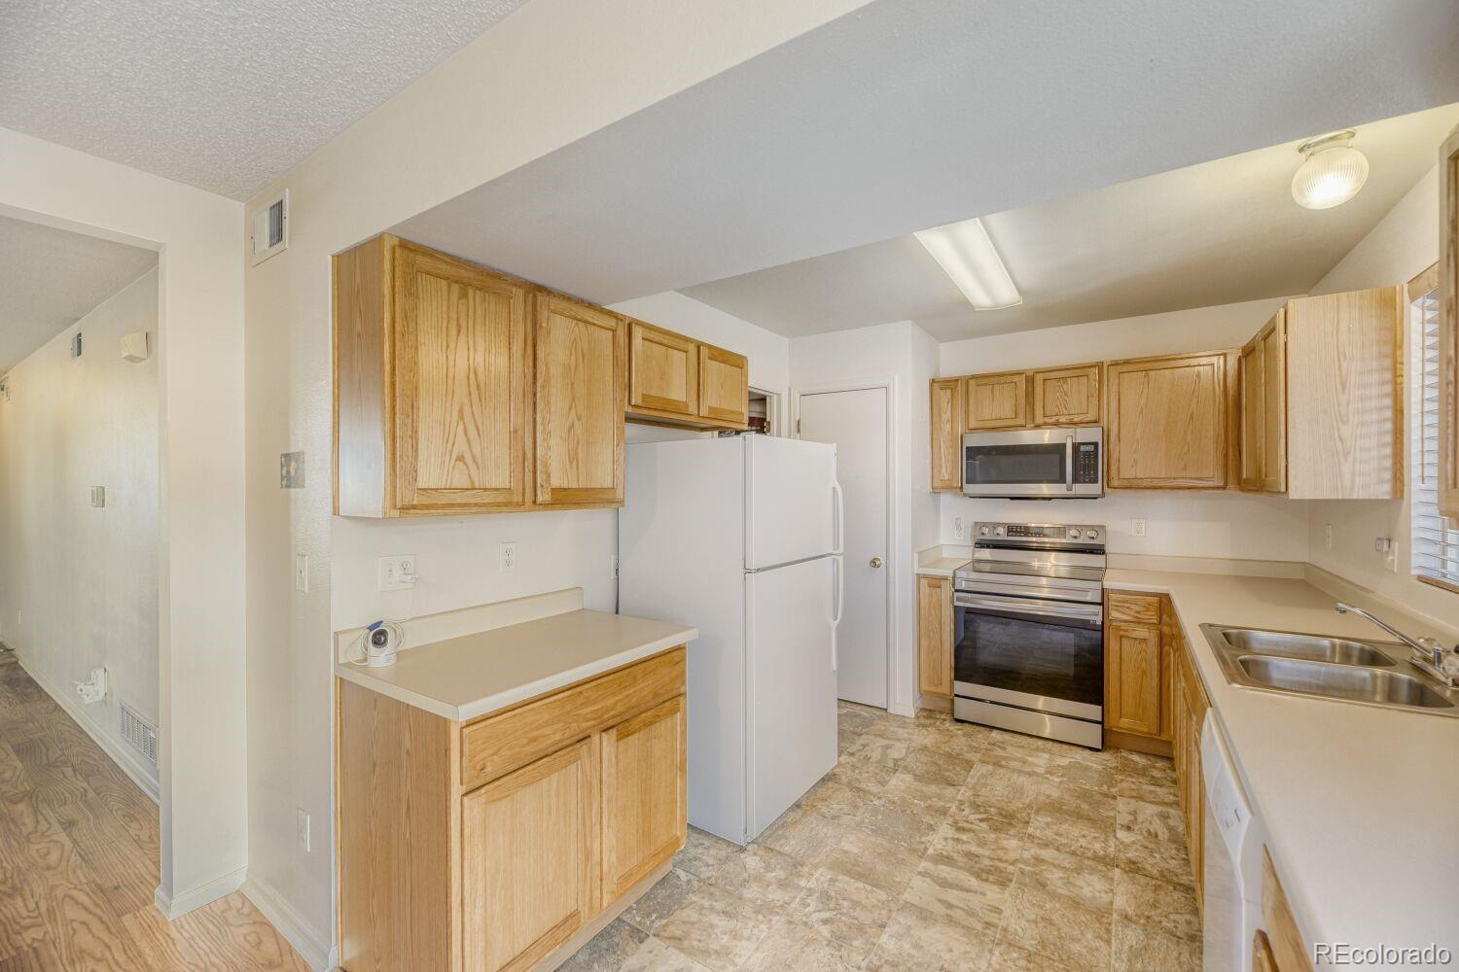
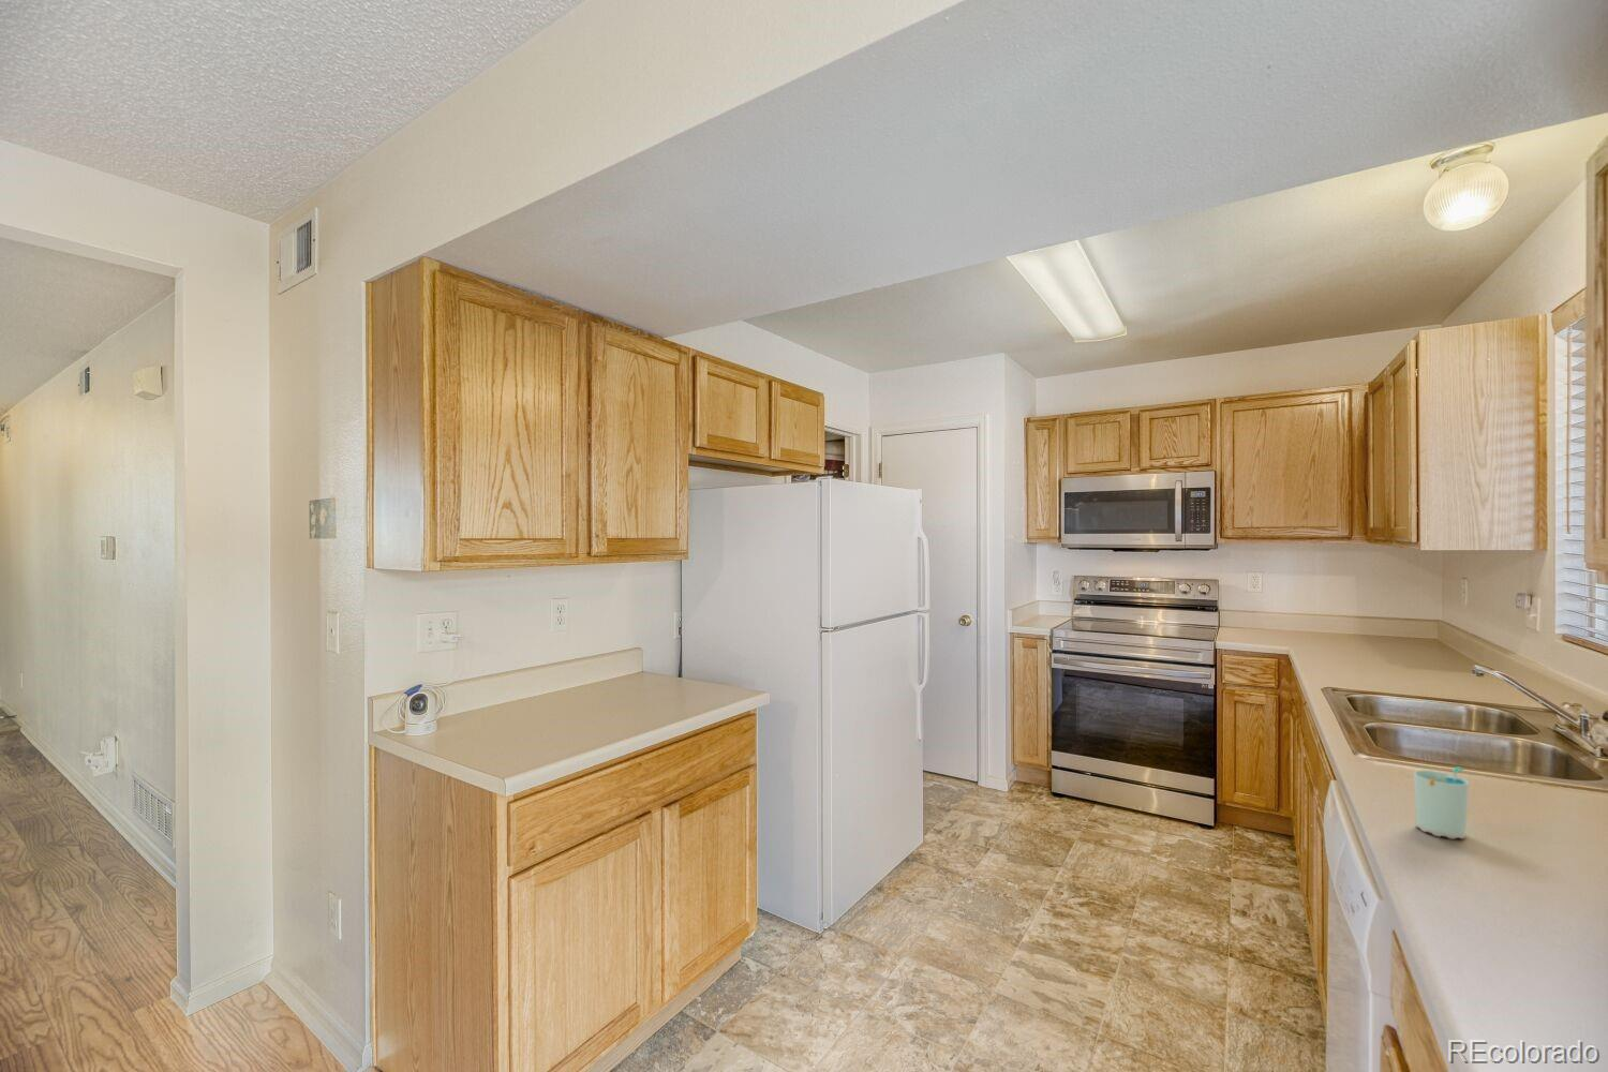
+ cup (1439, 799)
